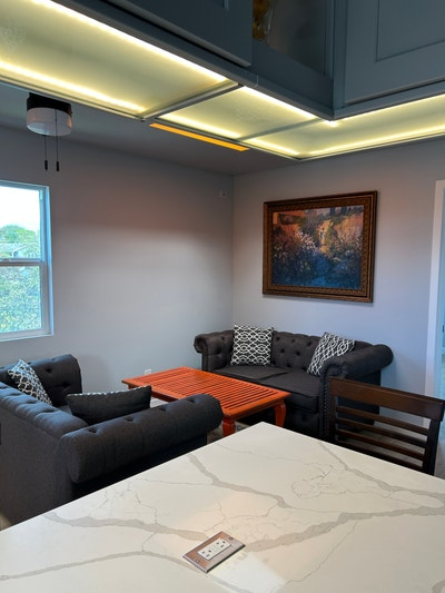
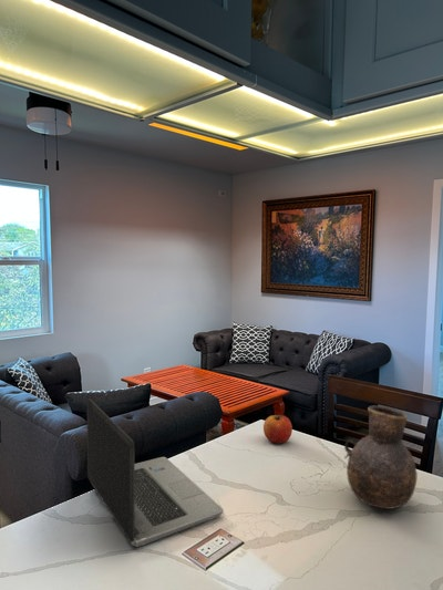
+ vase (381, 455)
+ laptop computer (151, 459)
+ apple (277, 427)
